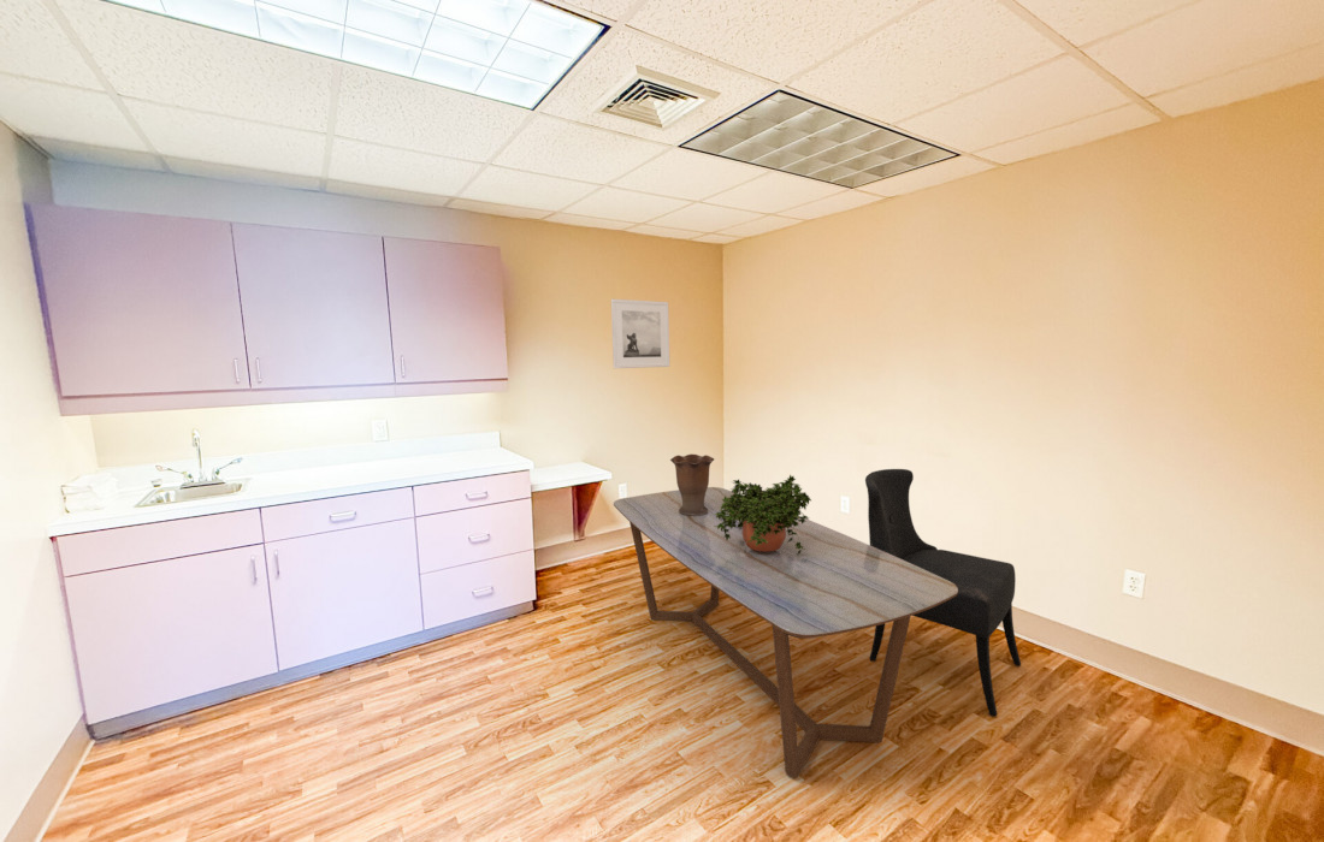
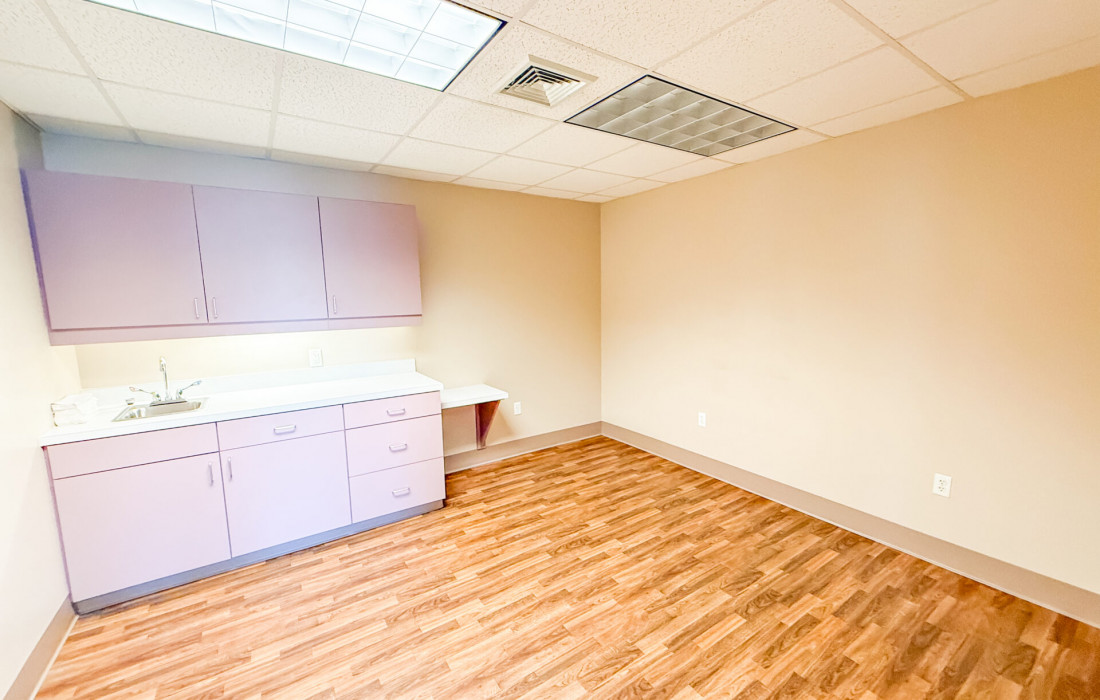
- dining table (743, 600)
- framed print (642, 334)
- vase (692, 484)
- potted plant (761, 514)
- dining chair (946, 575)
